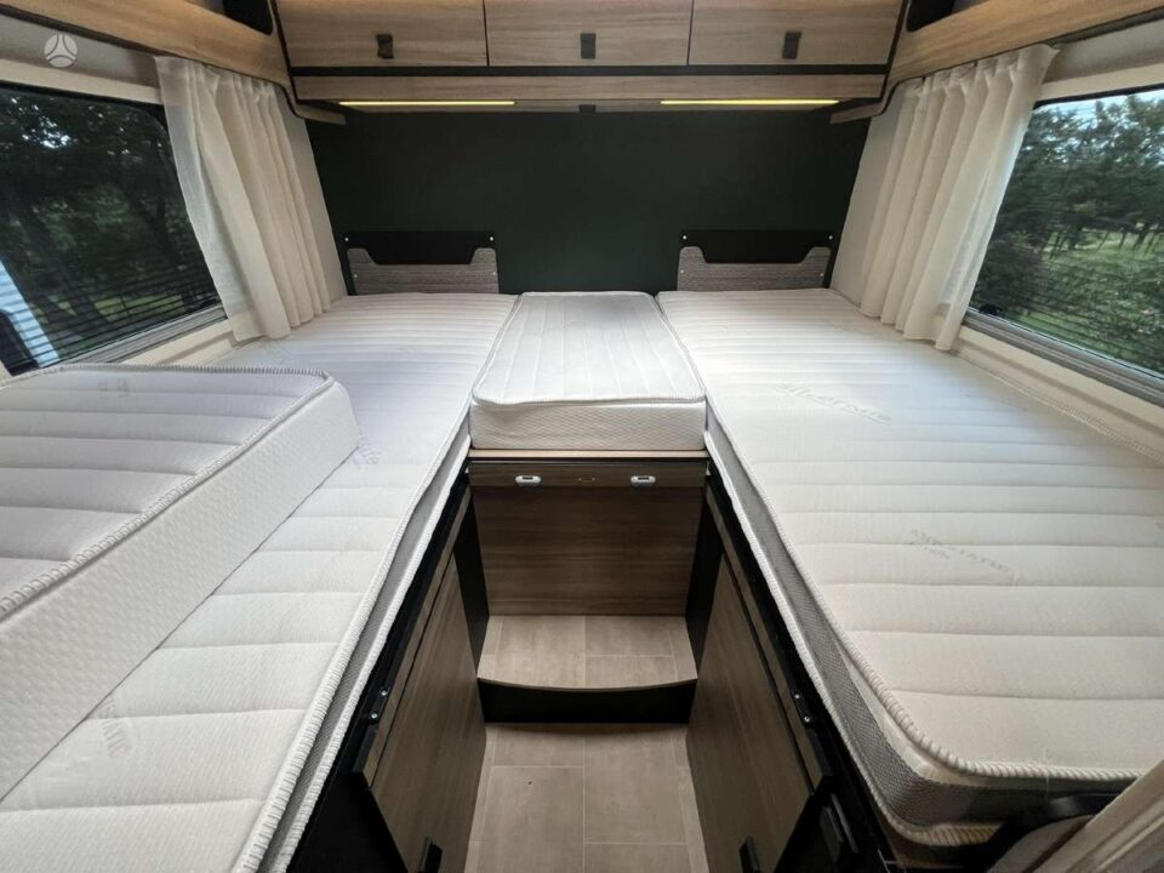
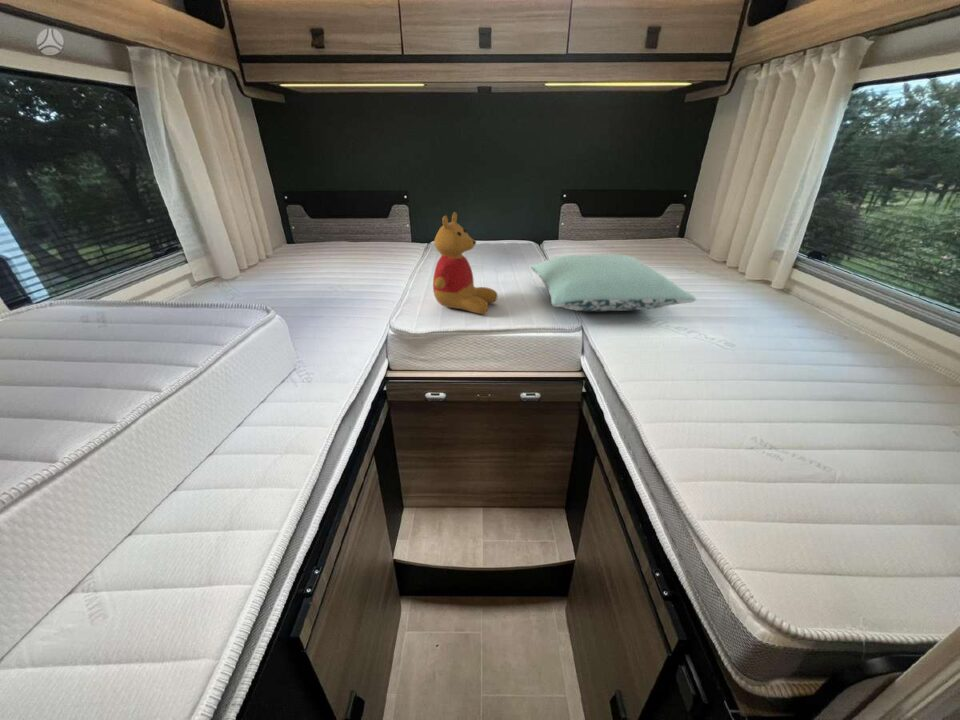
+ pillow (602, 281)
+ stuffed bear (464, 262)
